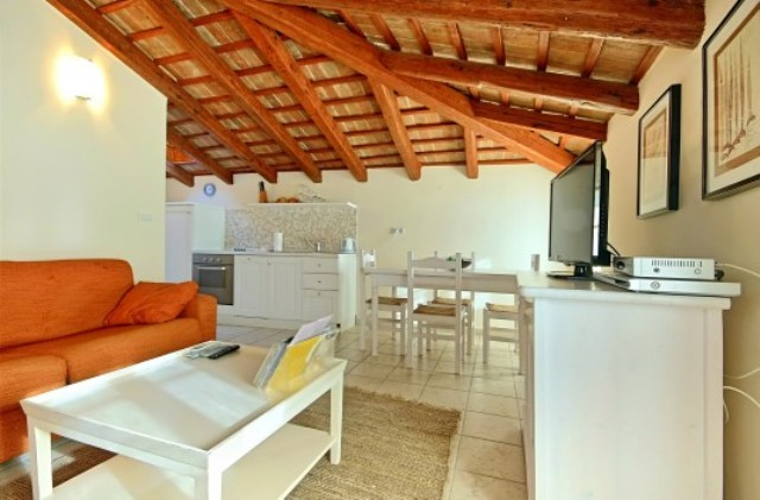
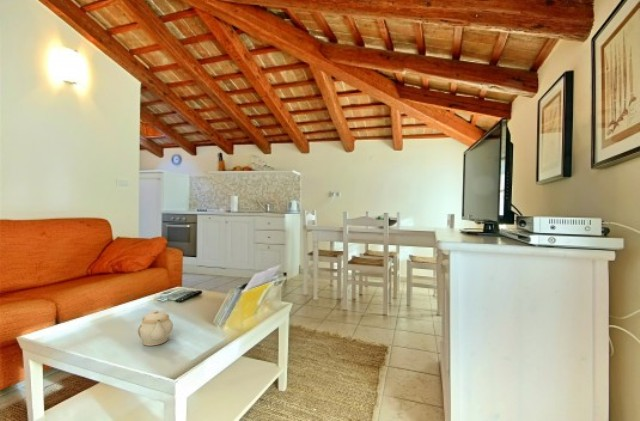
+ teapot (155, 325)
